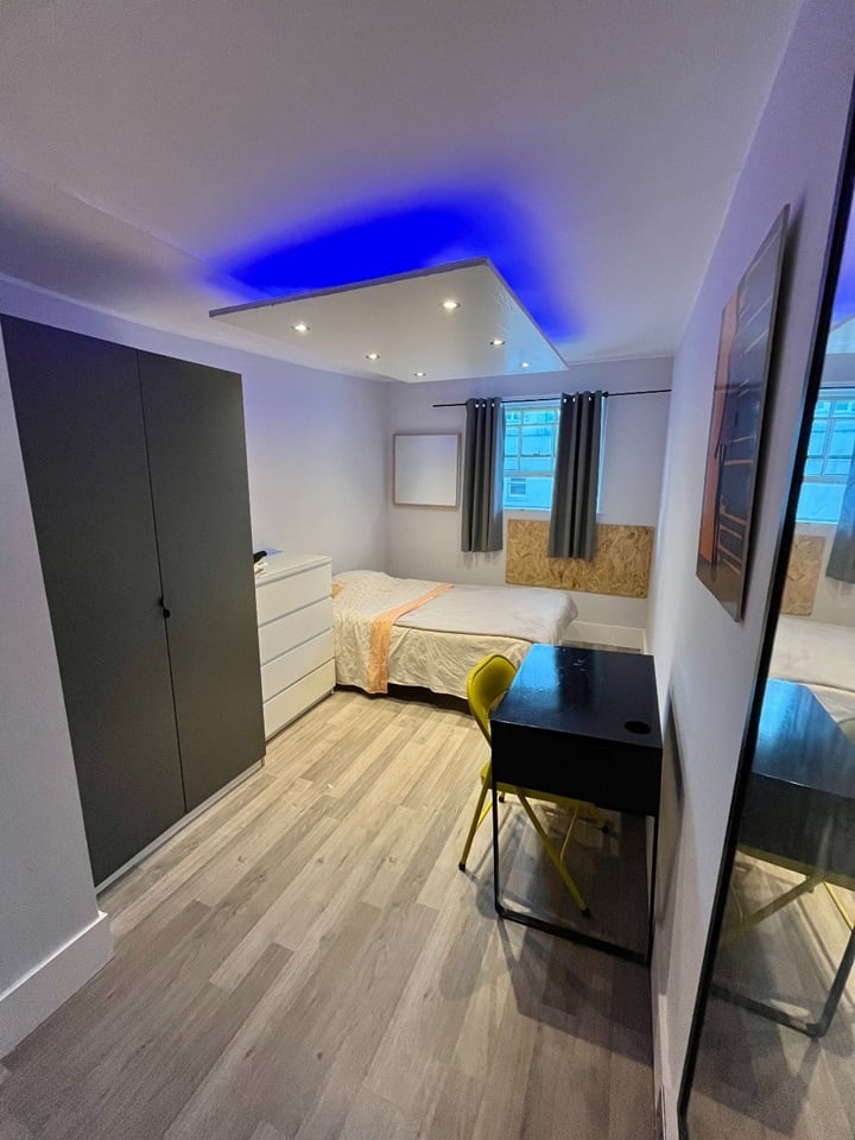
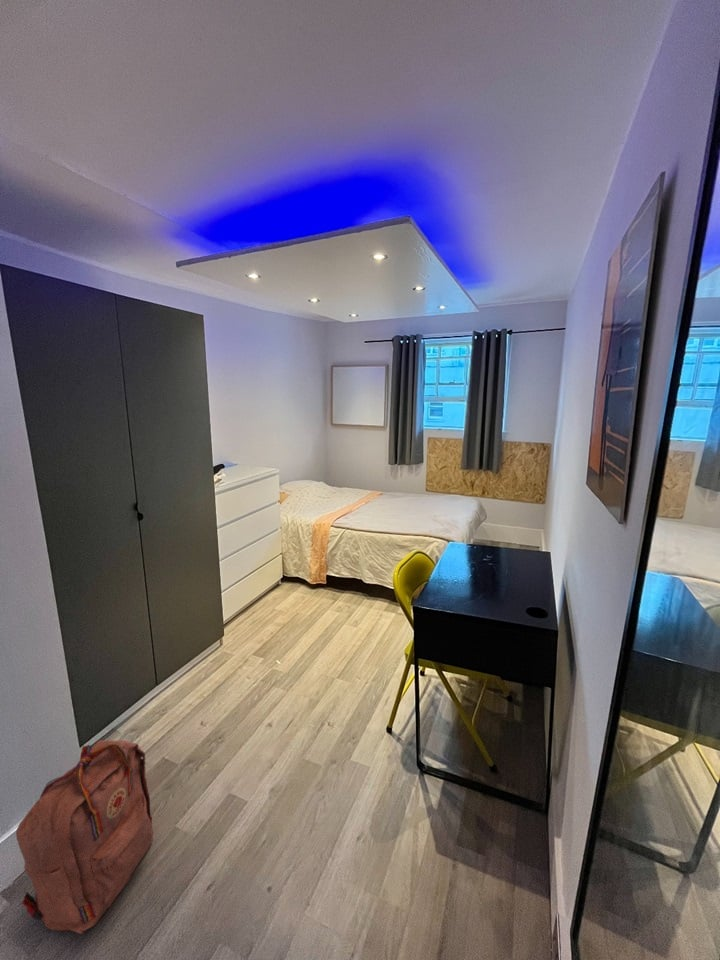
+ backpack (88, 821)
